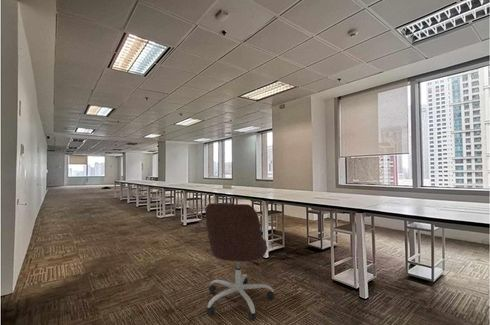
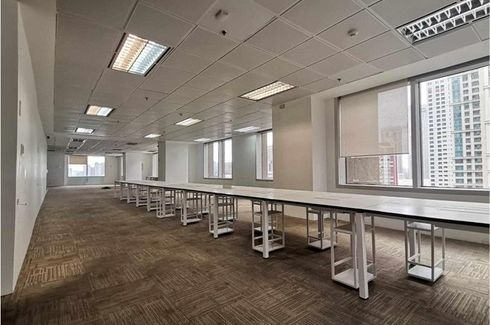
- office chair (238, 249)
